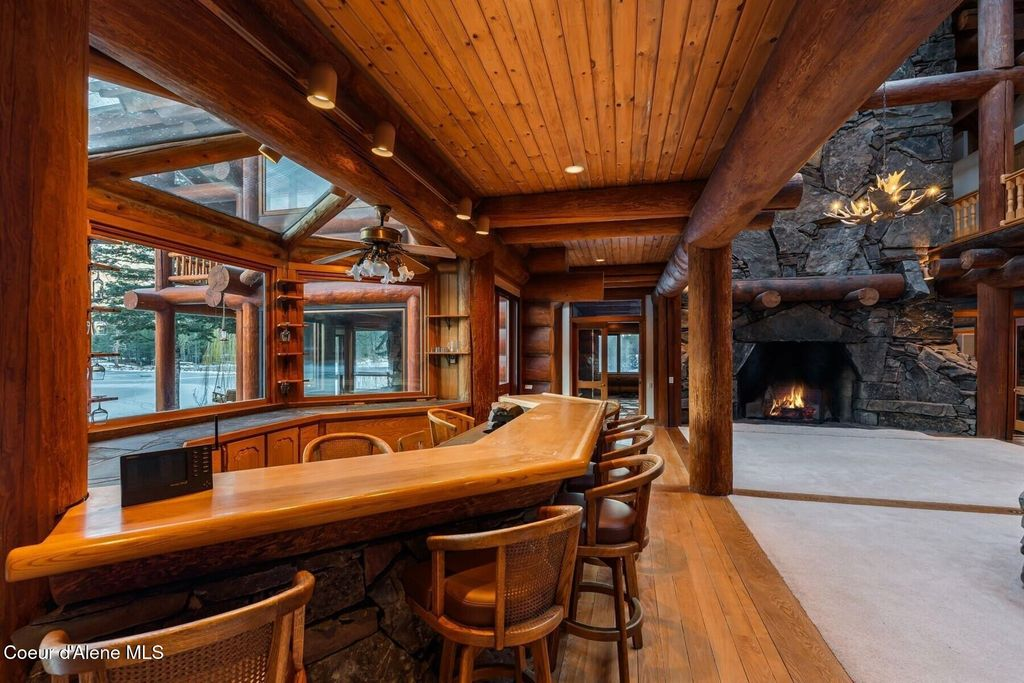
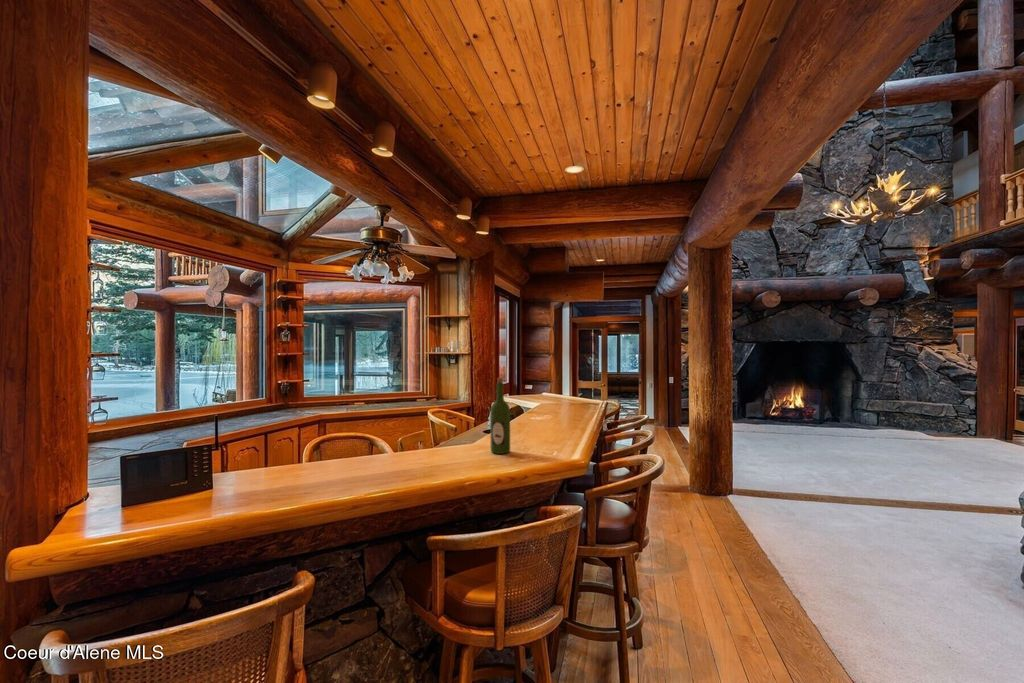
+ wine bottle (500, 414)
